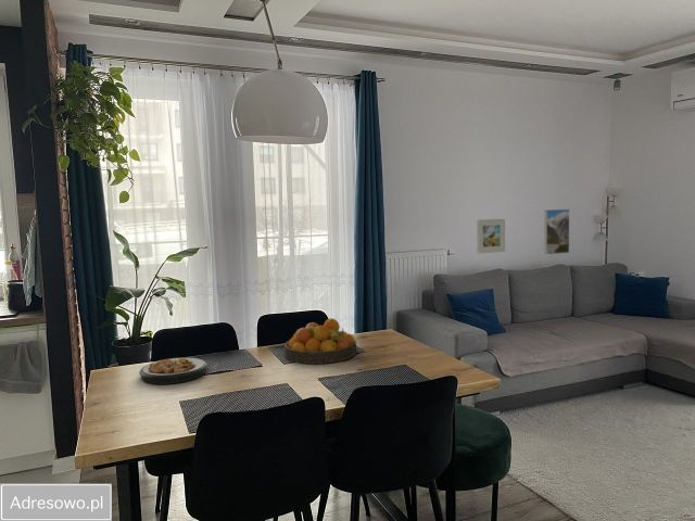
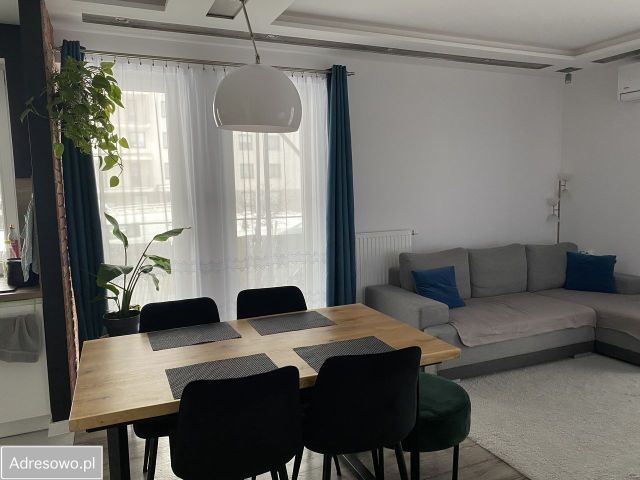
- plate (174, 367)
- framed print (556, 231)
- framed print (491, 236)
- fruit bowl (319, 338)
